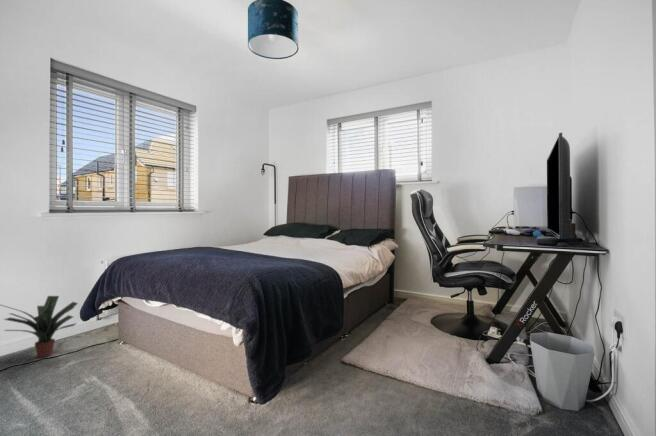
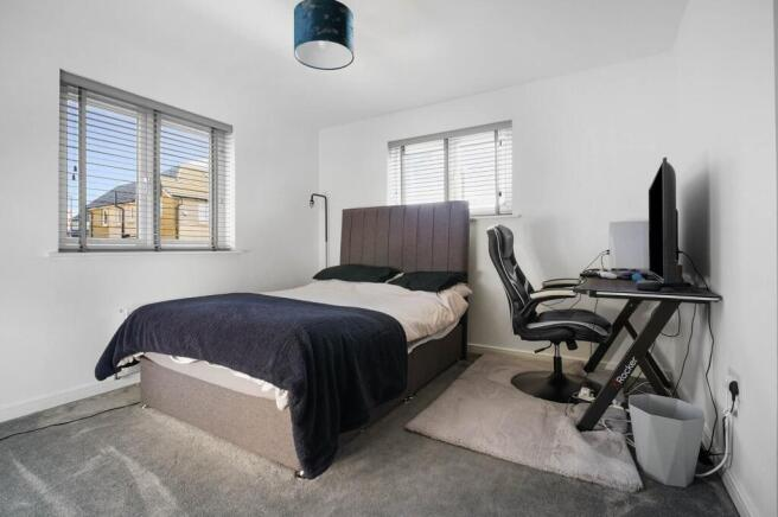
- potted plant (39, 325)
